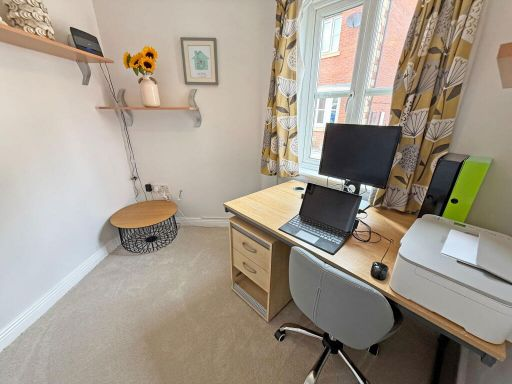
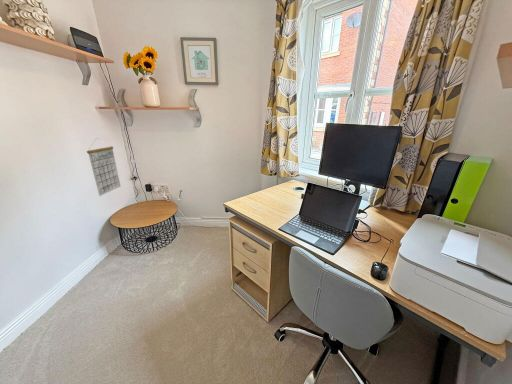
+ calendar (104, 165)
